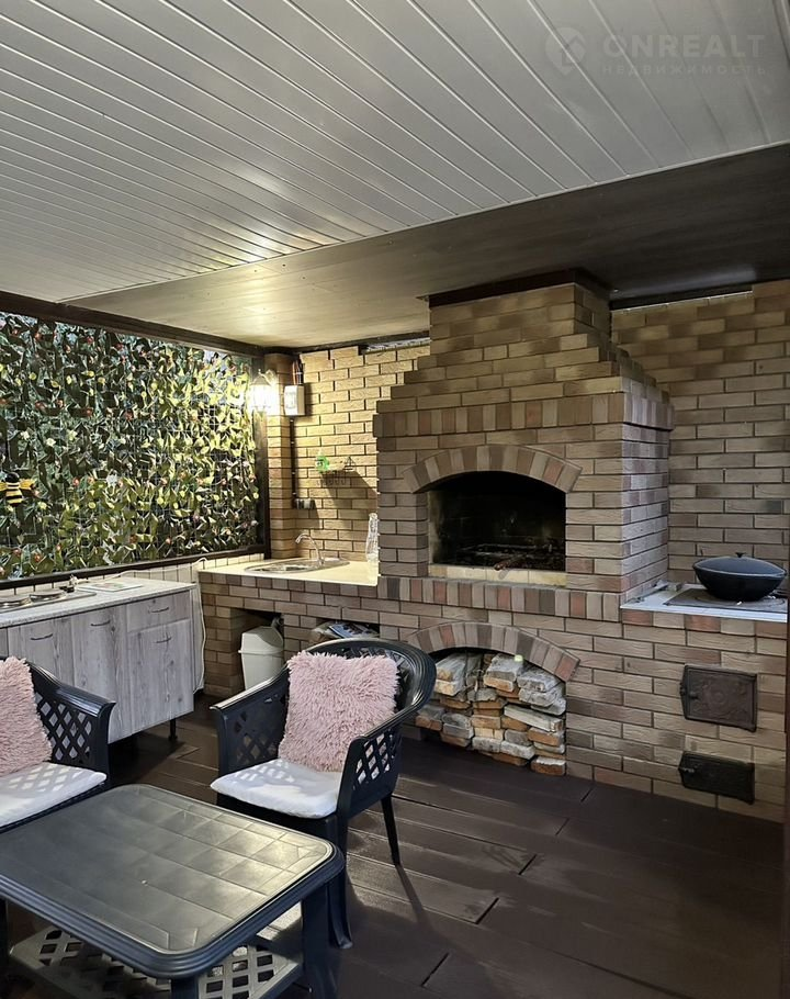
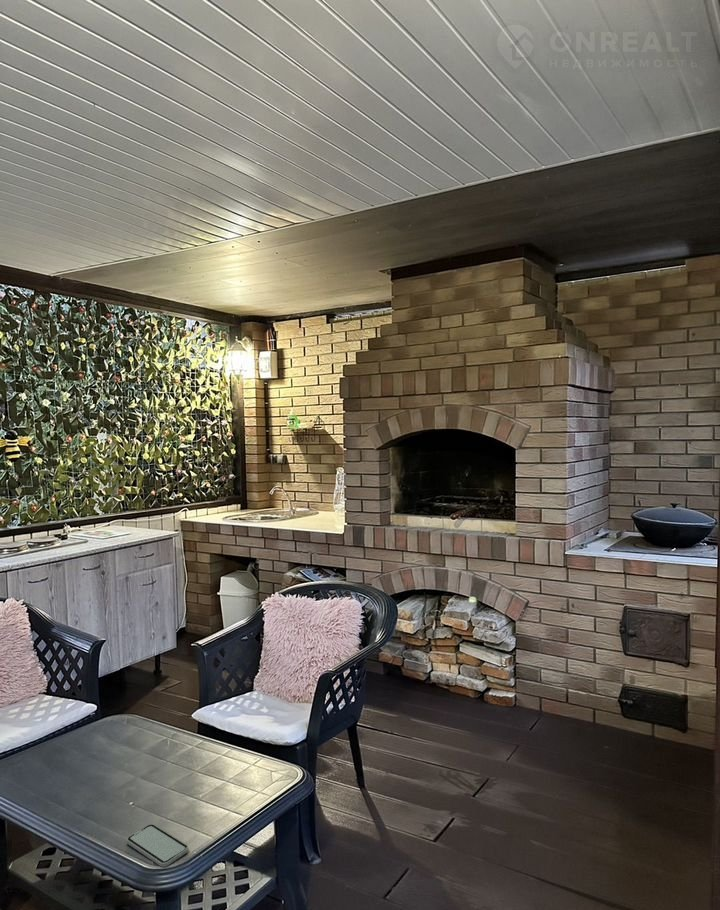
+ smartphone (157, 844)
